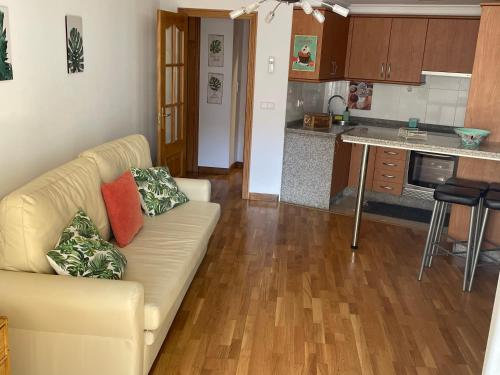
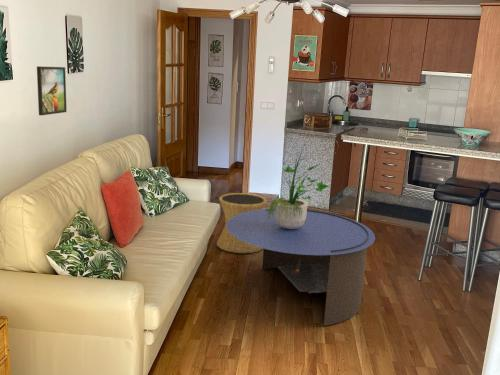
+ coffee table (297, 260)
+ side table (237, 214)
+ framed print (52, 90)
+ potted plant (297, 188)
